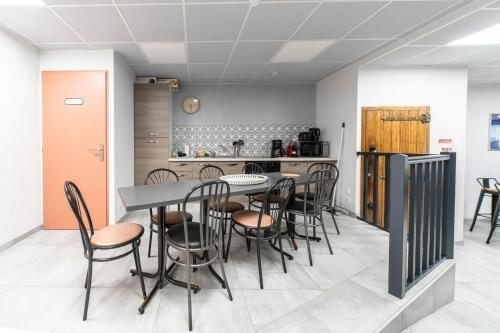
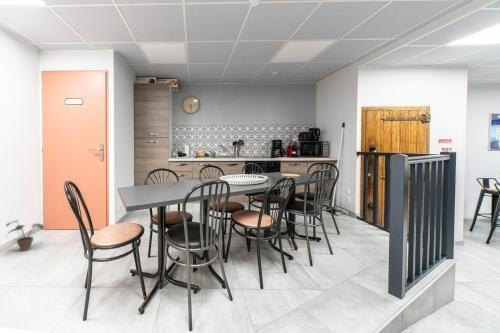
+ potted plant (23, 234)
